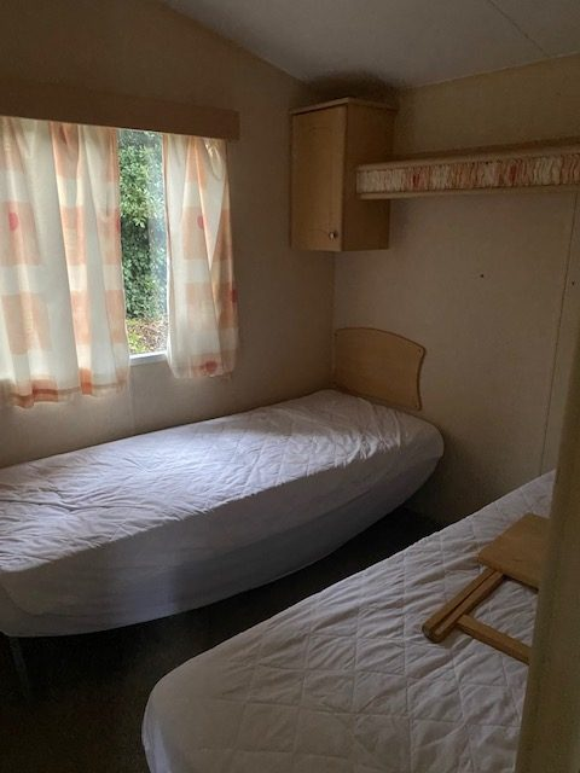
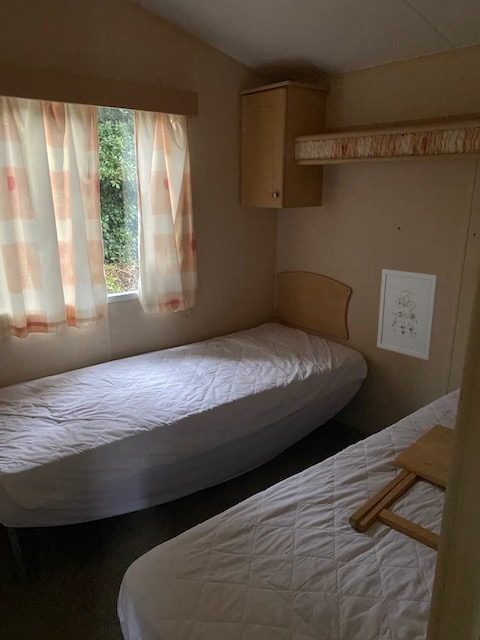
+ wall art (405, 313)
